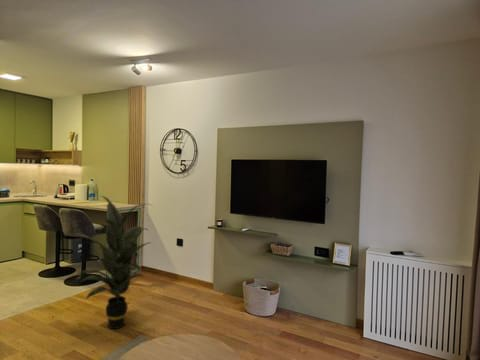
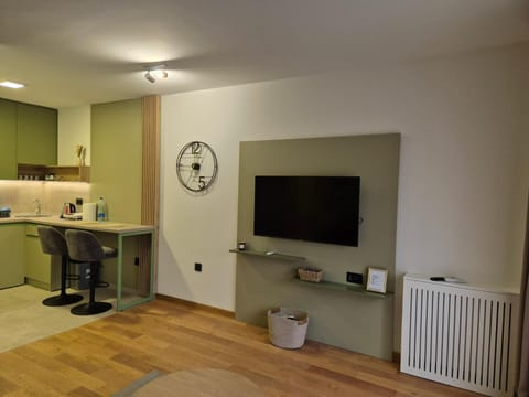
- indoor plant (114, 260)
